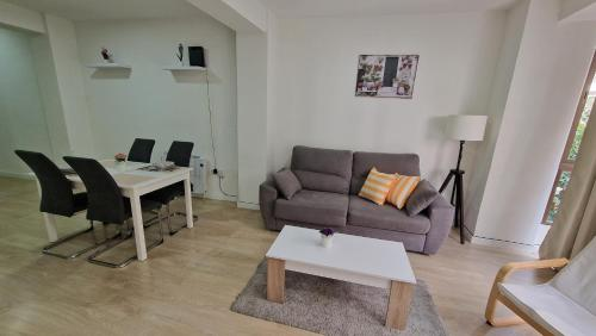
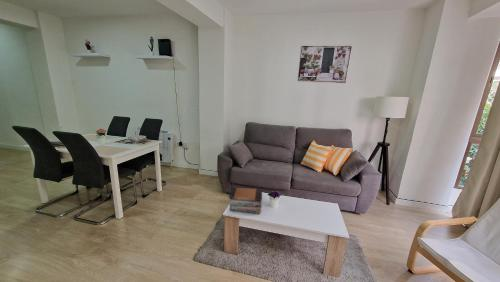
+ book stack (245, 200)
